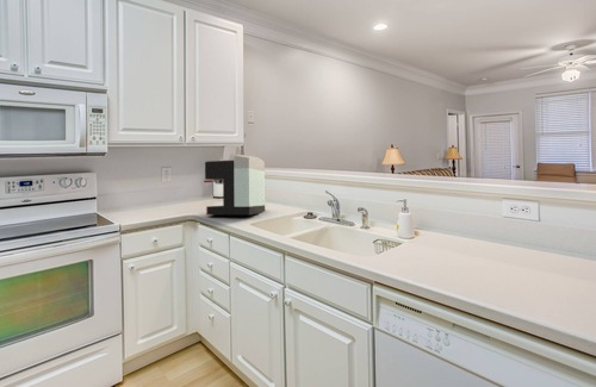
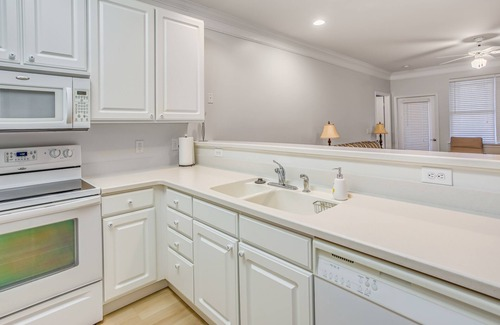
- coffee maker (230, 185)
